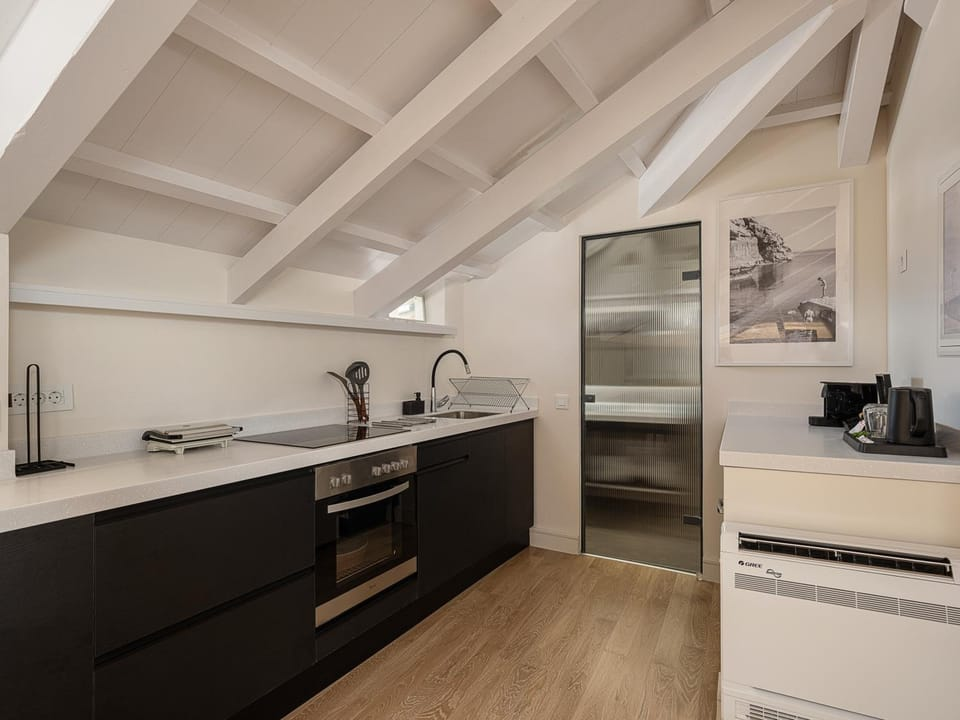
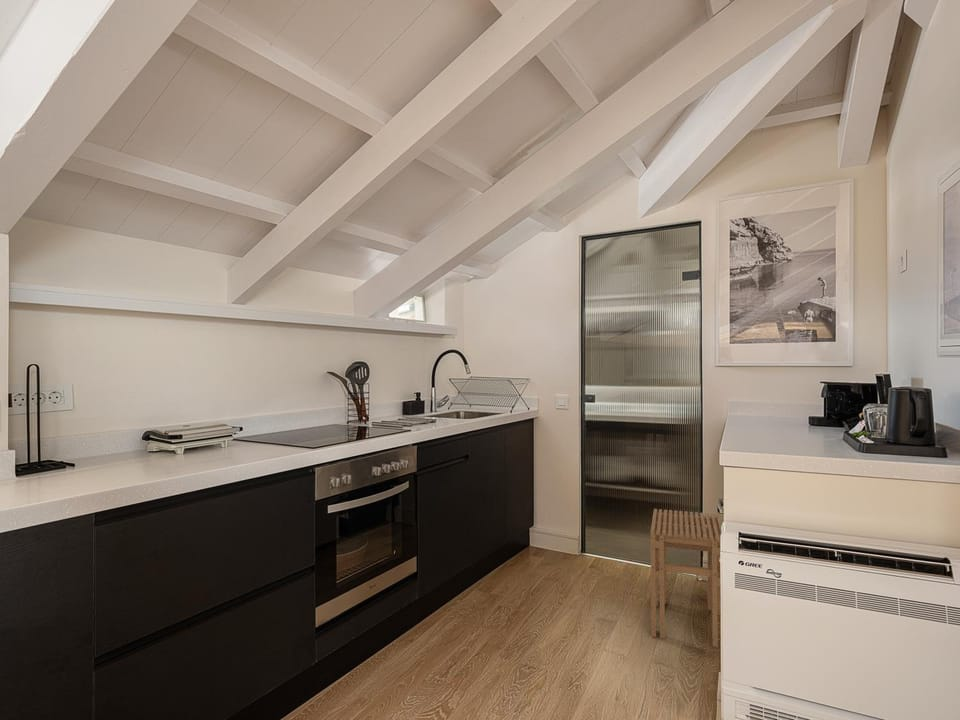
+ stool (687, 572)
